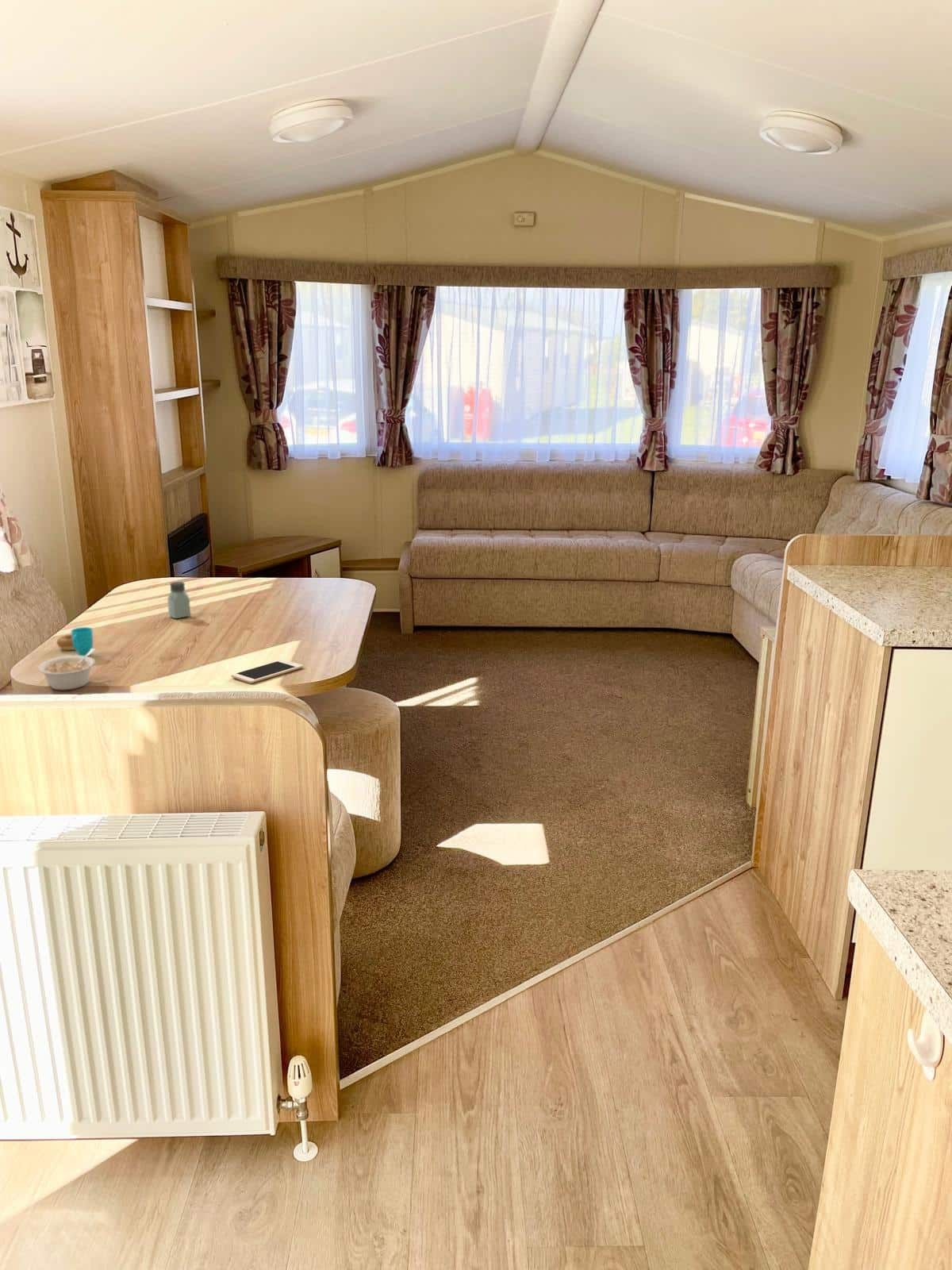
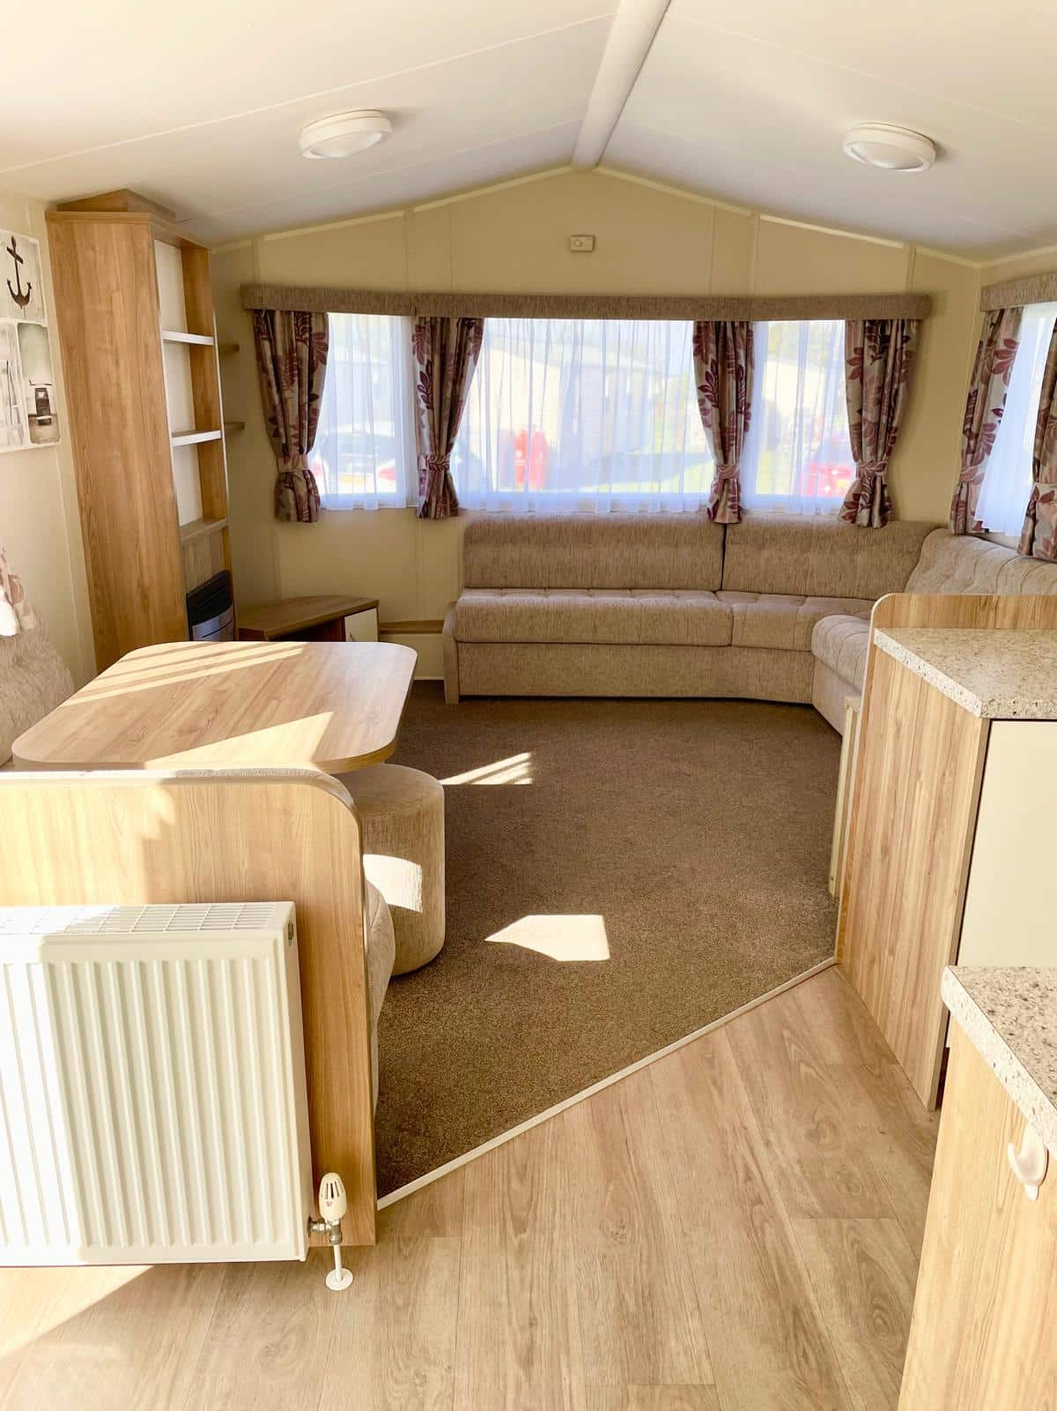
- cup (73, 639)
- cell phone (267, 671)
- legume (67, 671)
- saltshaker (178, 599)
